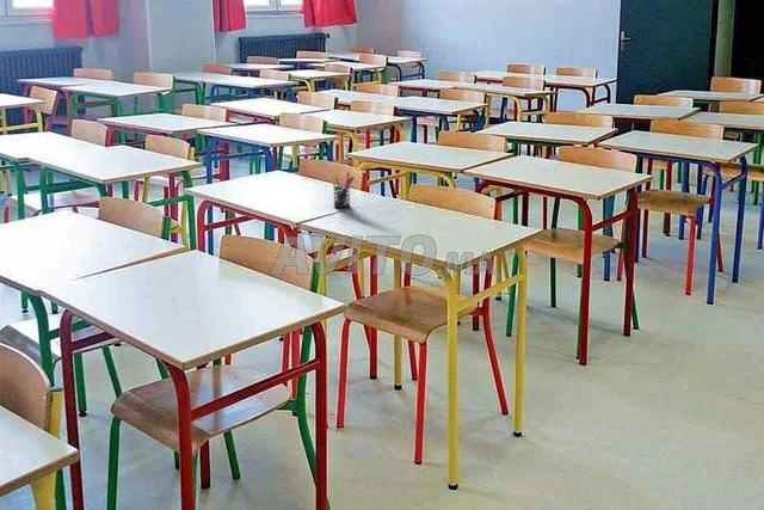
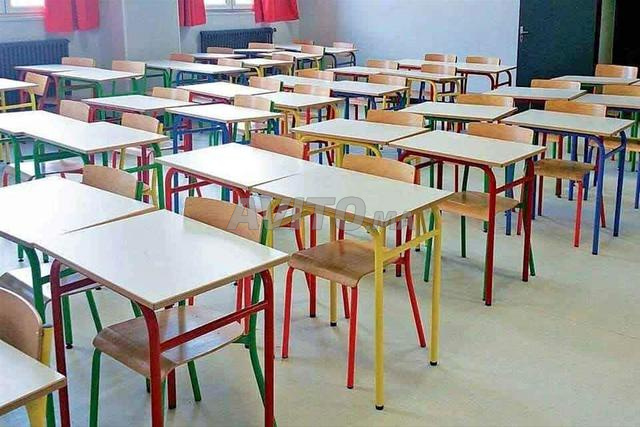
- pen holder (341, 189)
